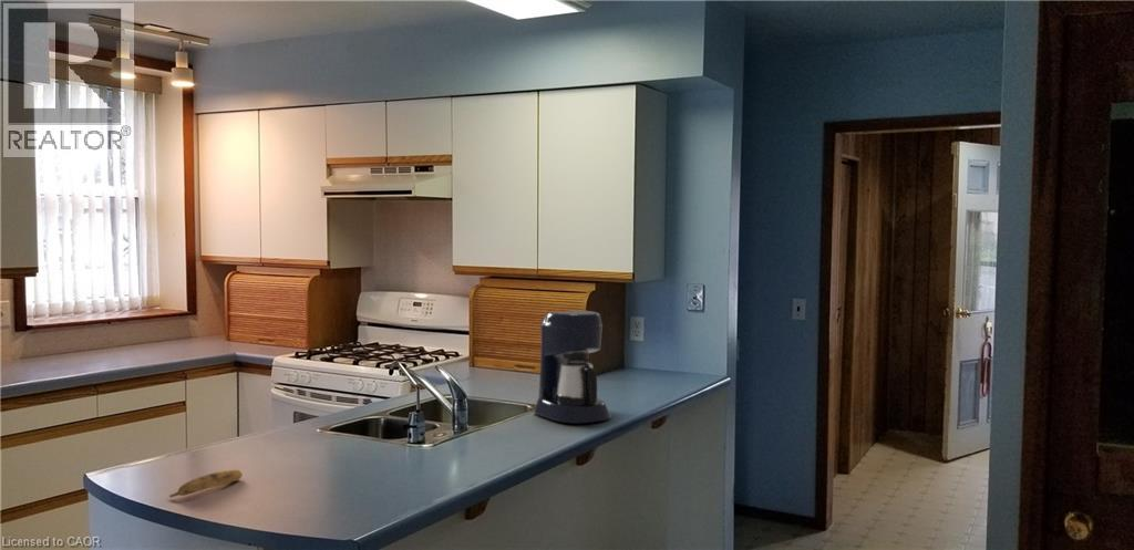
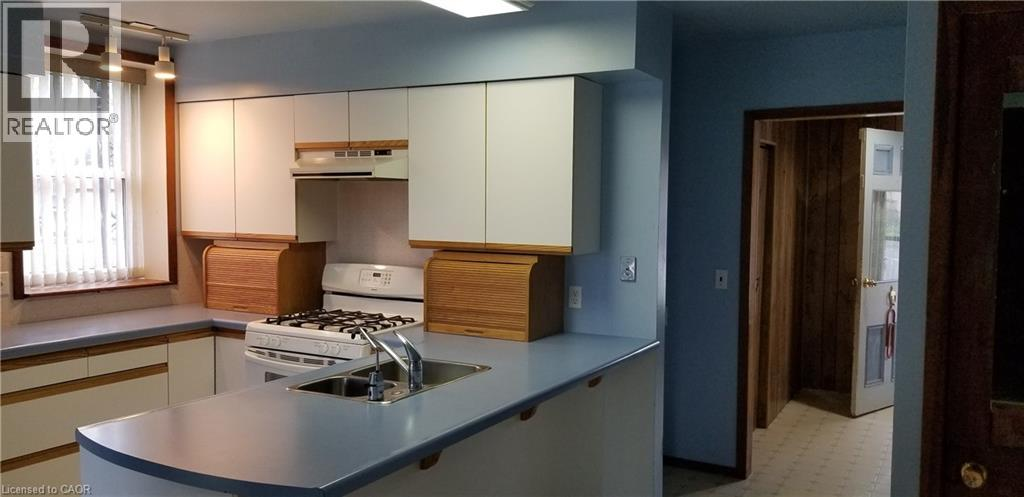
- banana (212, 480)
- coffee maker (574, 363)
